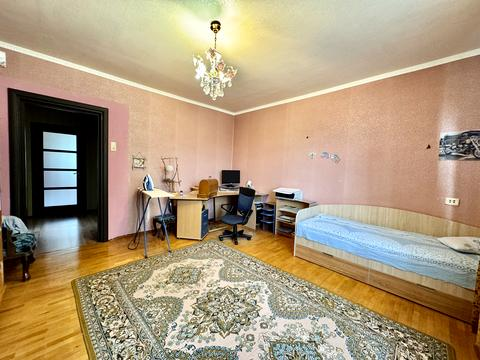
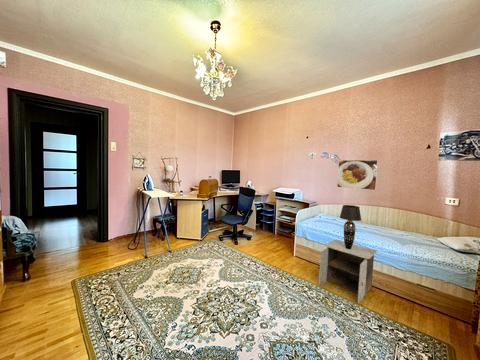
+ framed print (356, 174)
+ table lamp (349, 227)
+ nightstand (346, 268)
